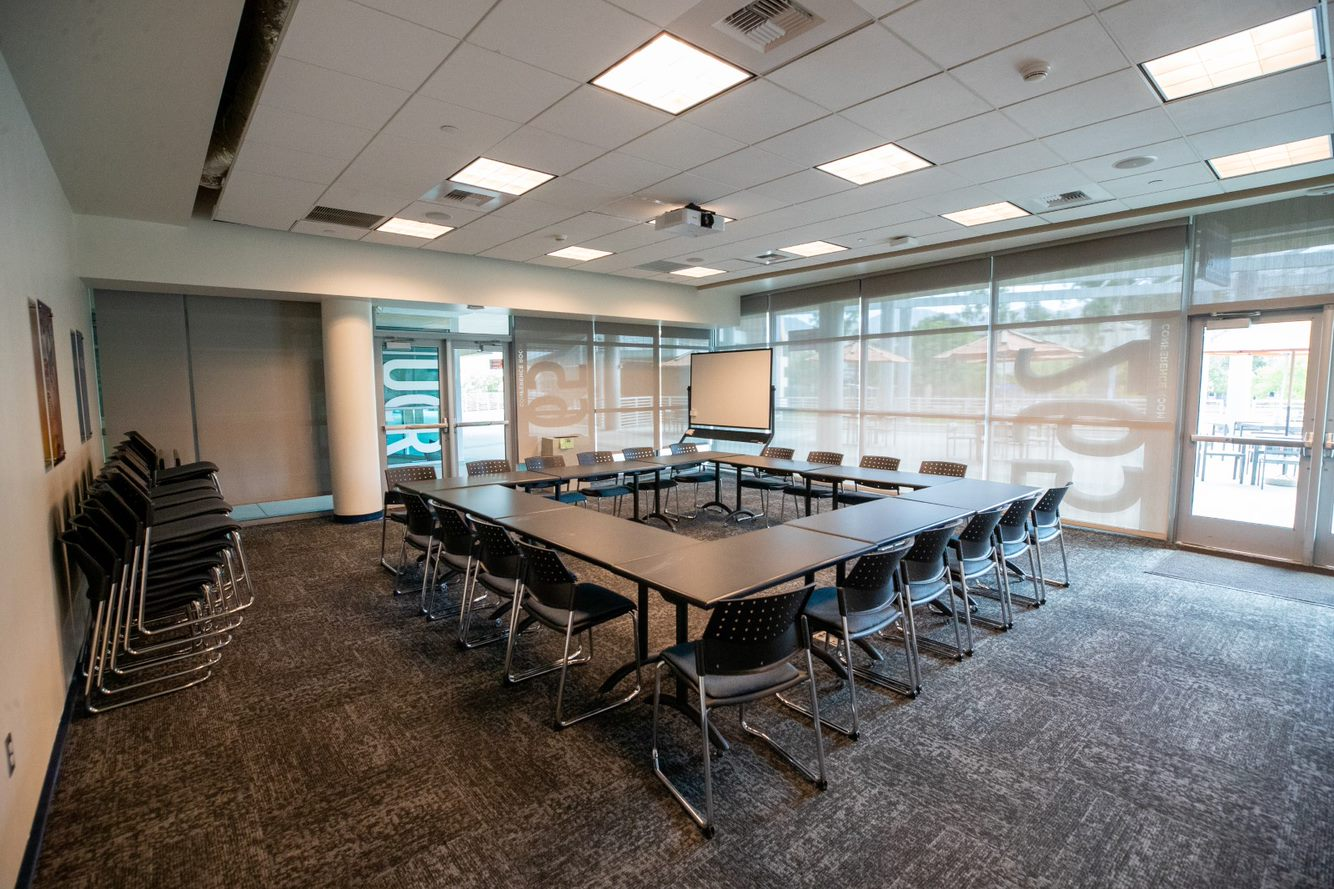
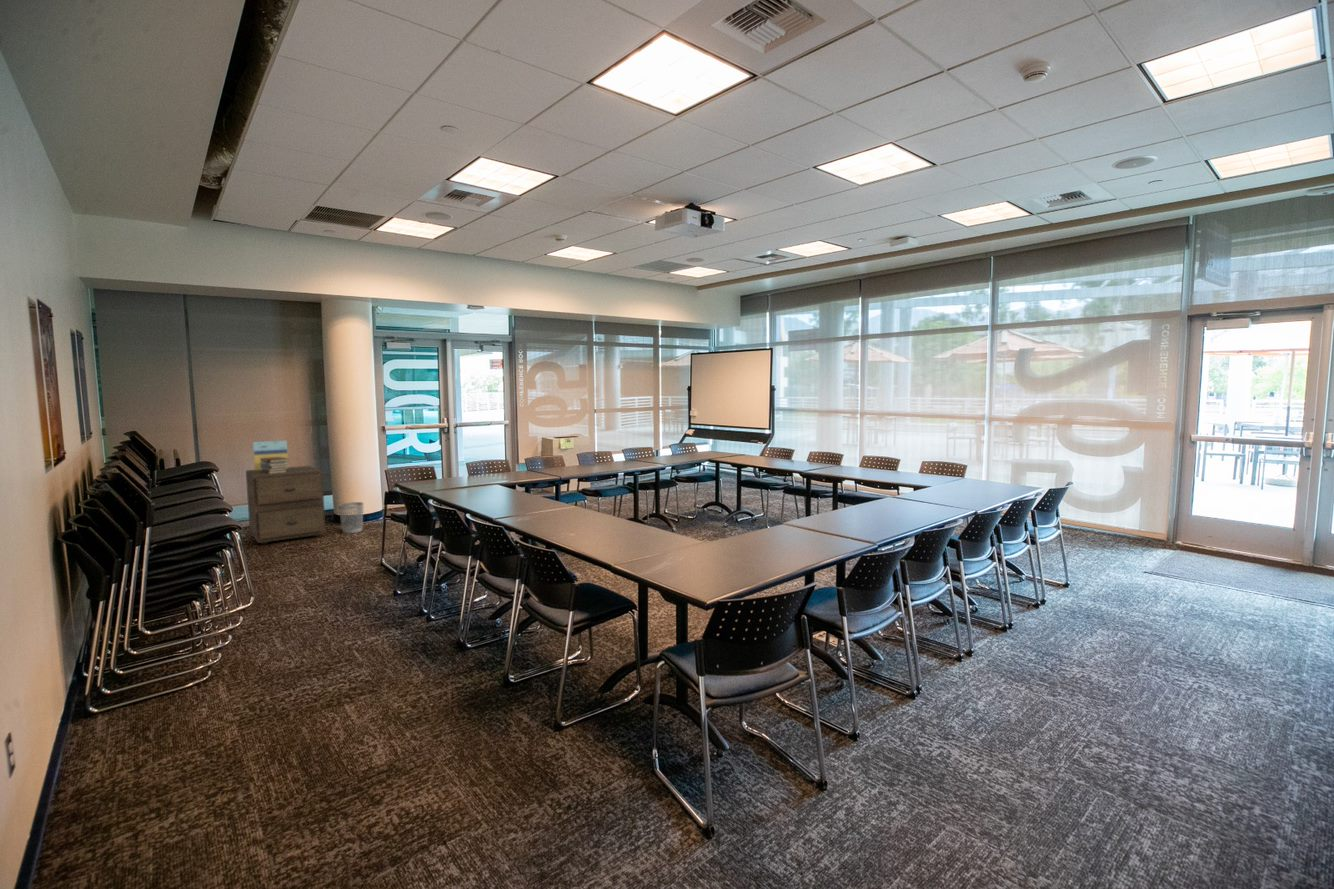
+ architectural model (270, 455)
+ book stack (274, 464)
+ filing cabinet (286, 503)
+ wastebasket (351, 517)
